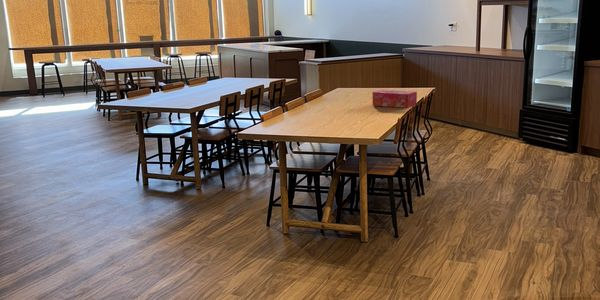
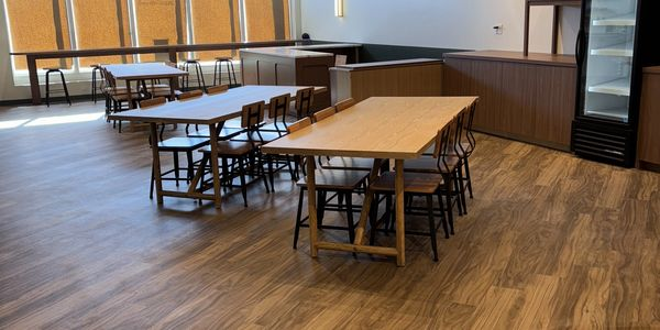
- tissue box (394, 98)
